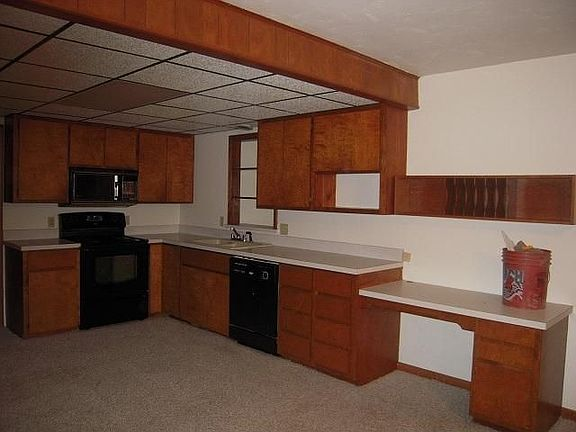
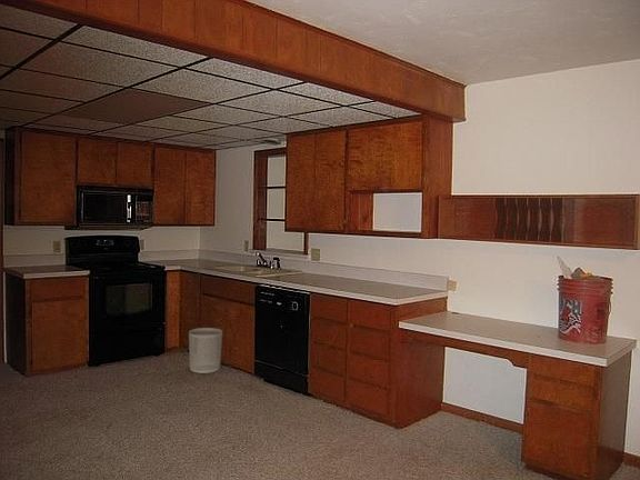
+ waste bin (204, 350)
